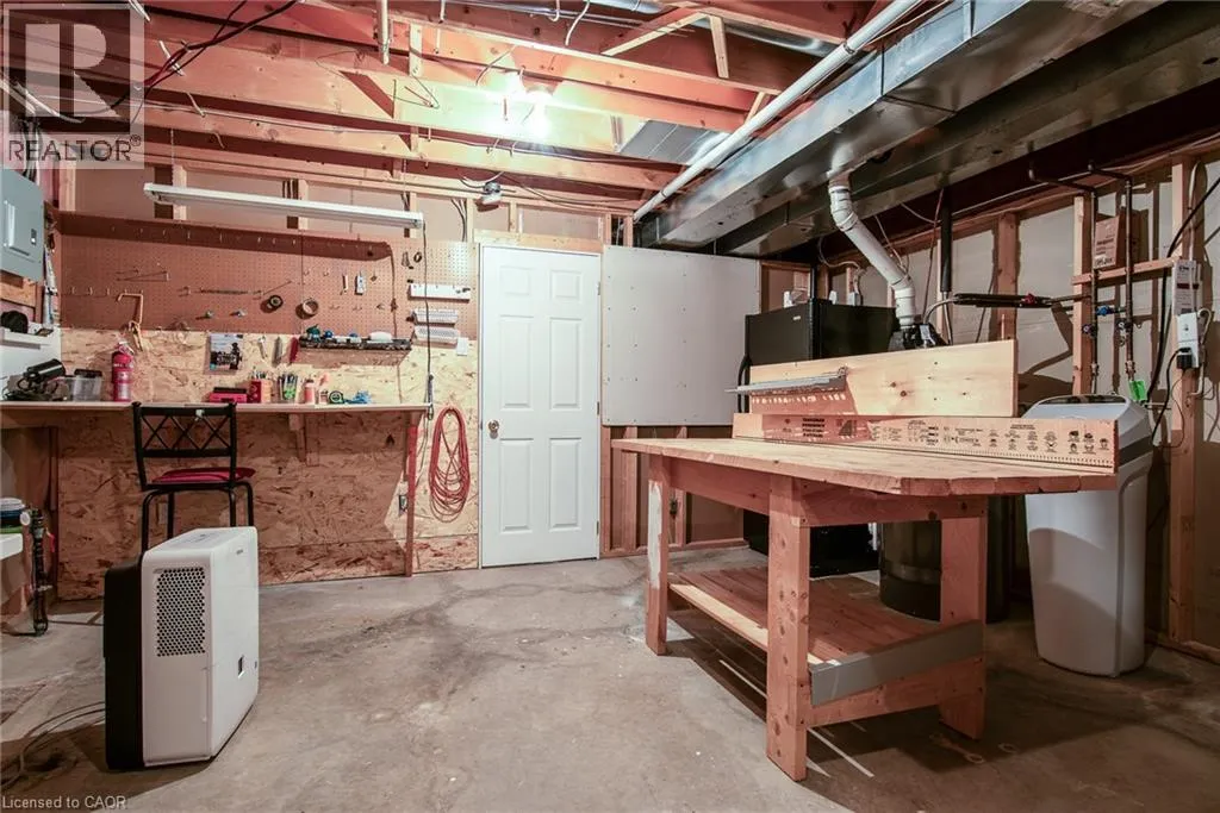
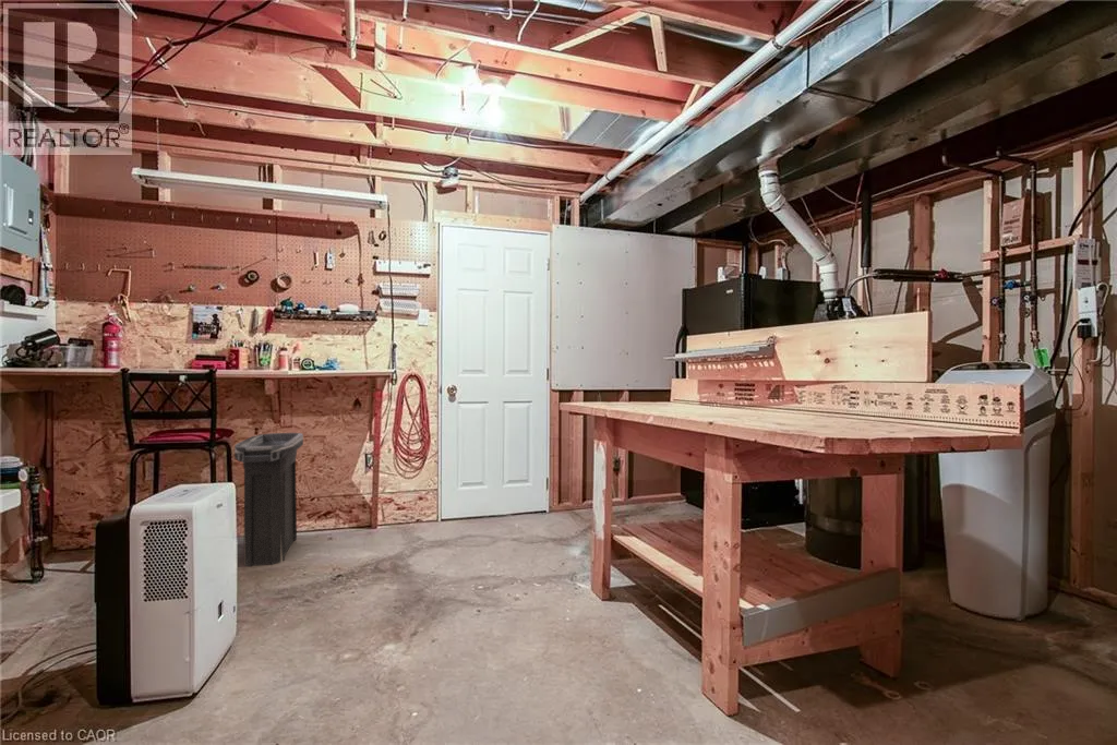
+ trash can (272, 495)
